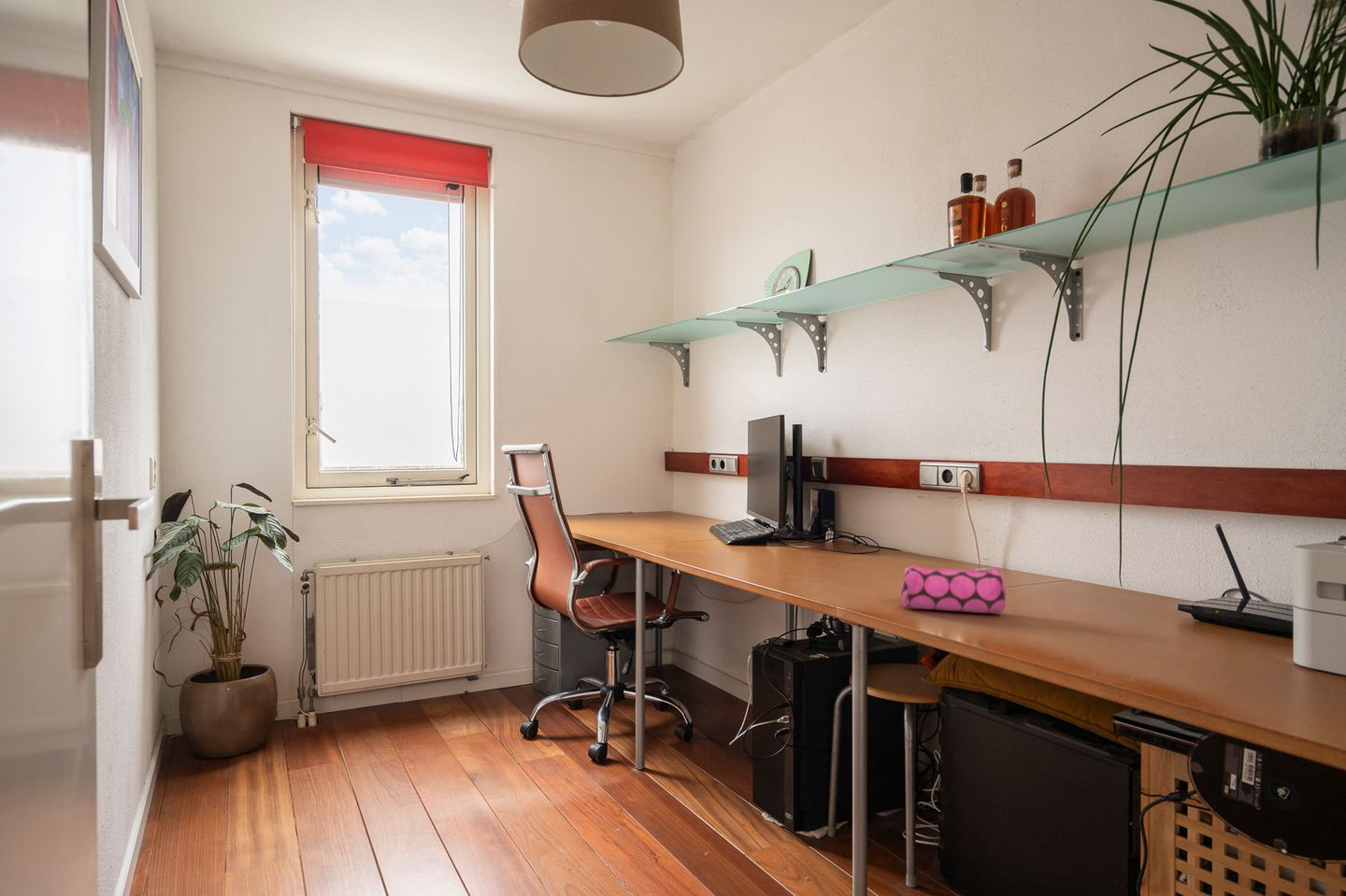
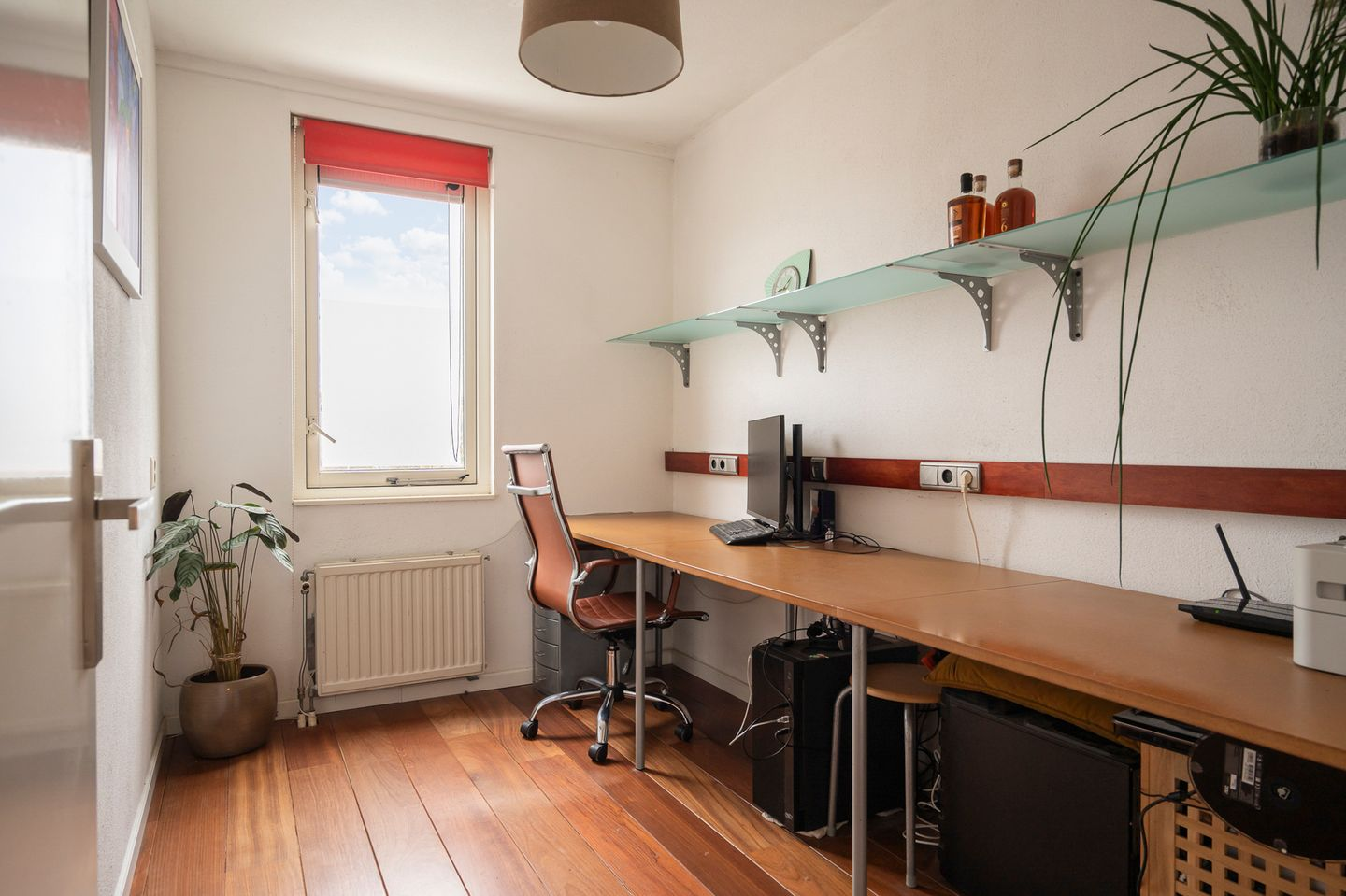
- pencil case (952, 587)
